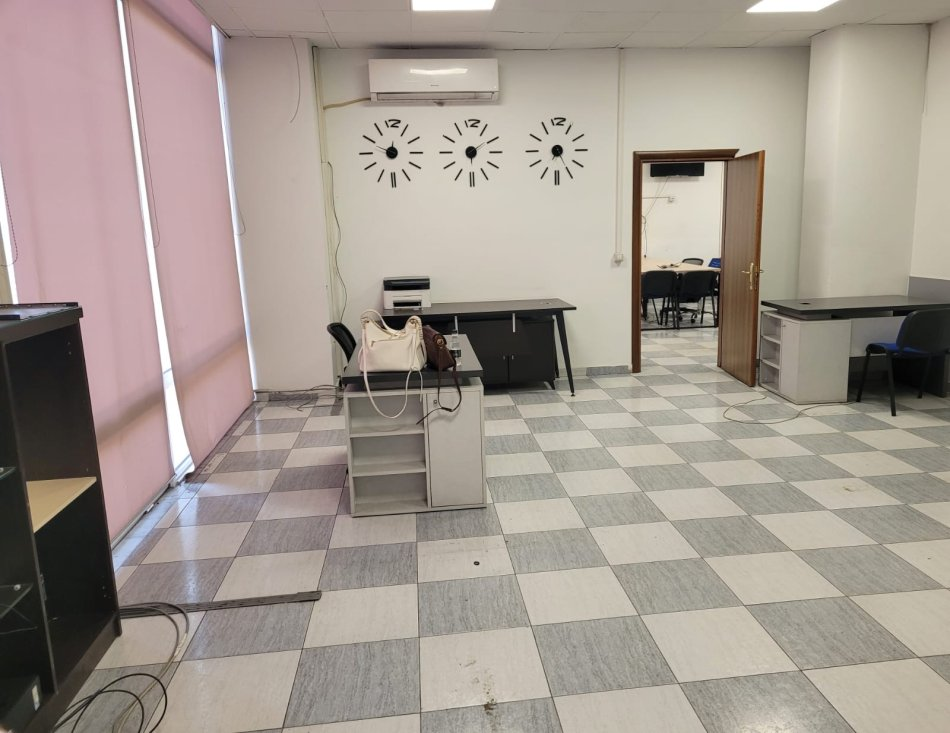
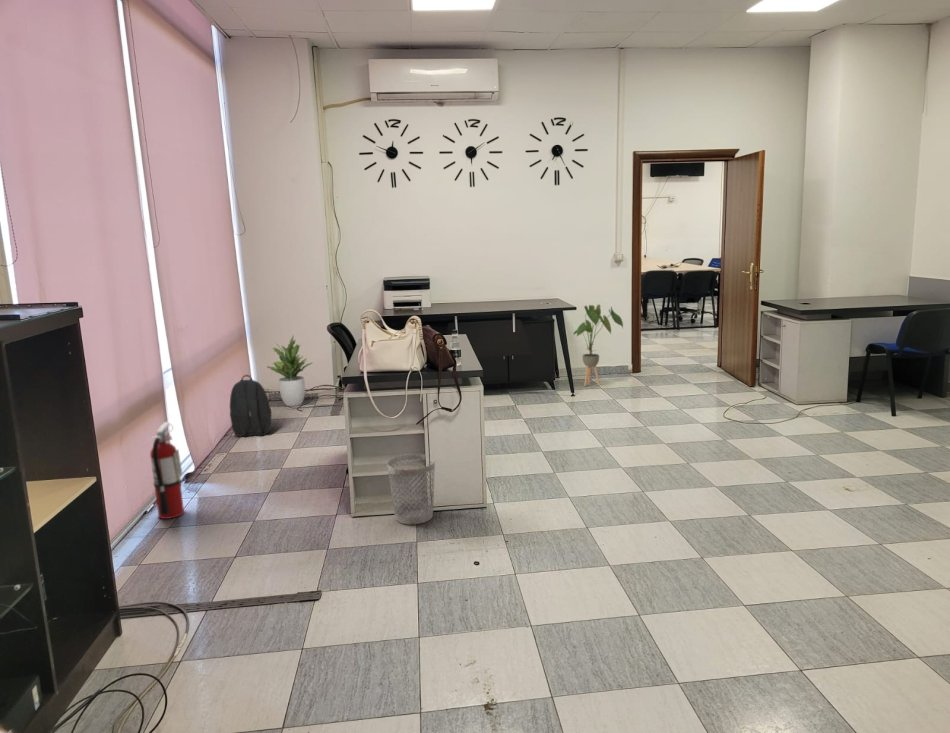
+ house plant (593, 344)
+ potted plant (289, 370)
+ fire extinguisher (165, 470)
+ backpack (250, 404)
+ wastebasket (413, 489)
